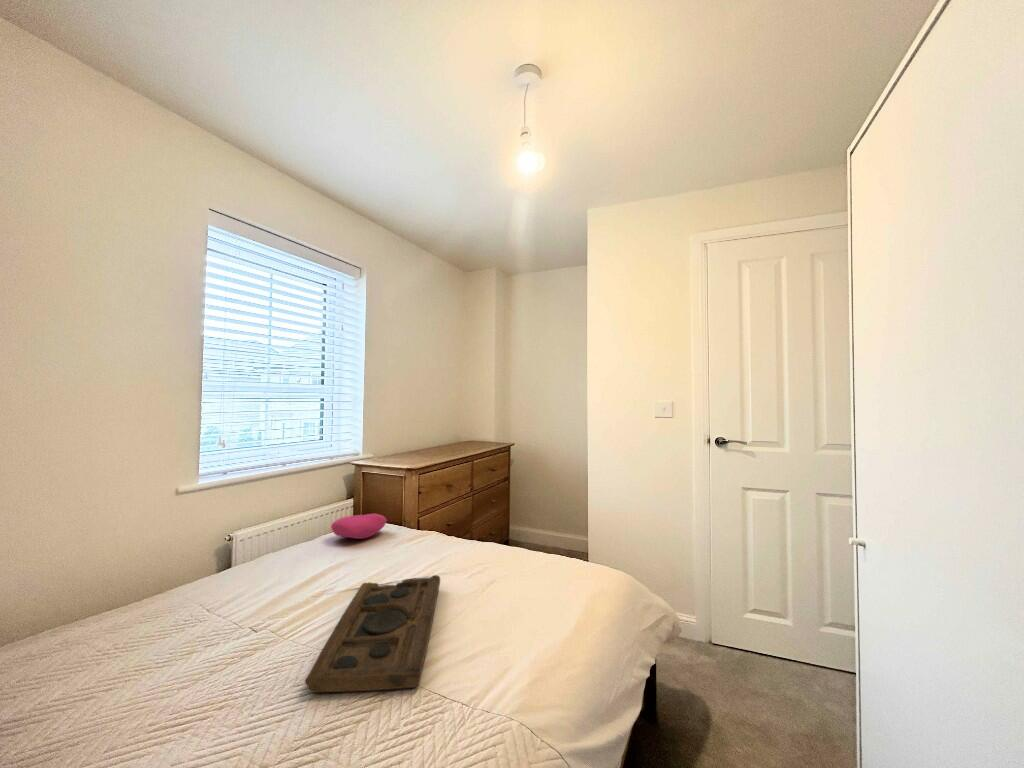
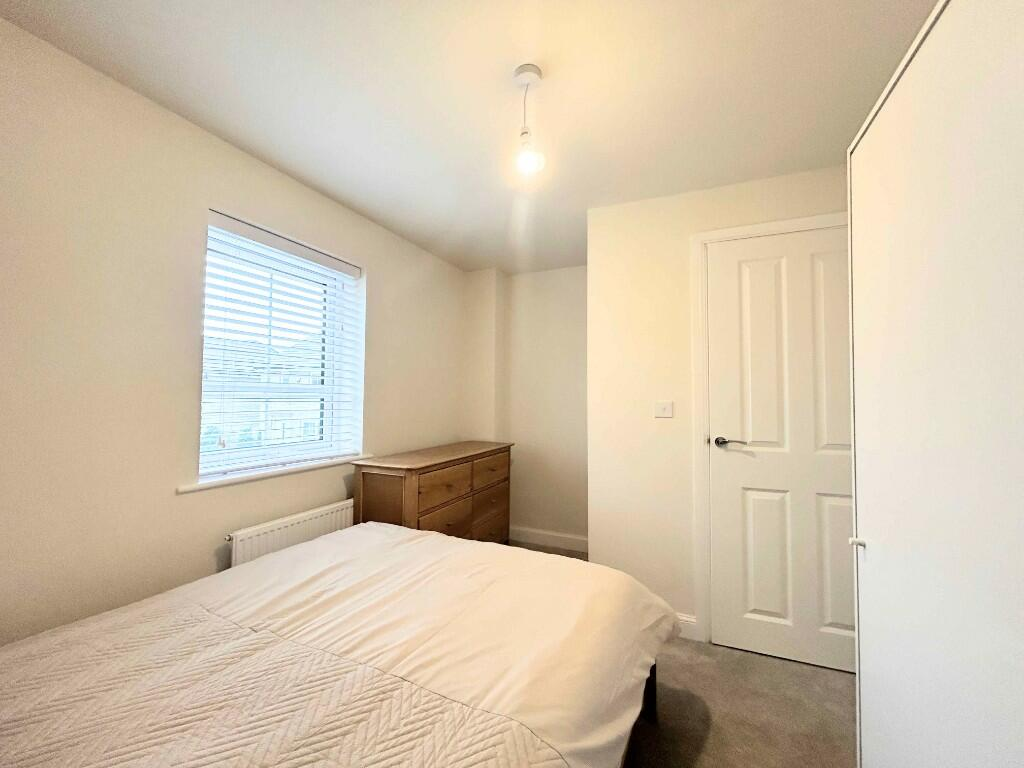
- cushion (359, 526)
- decorative tray (386, 621)
